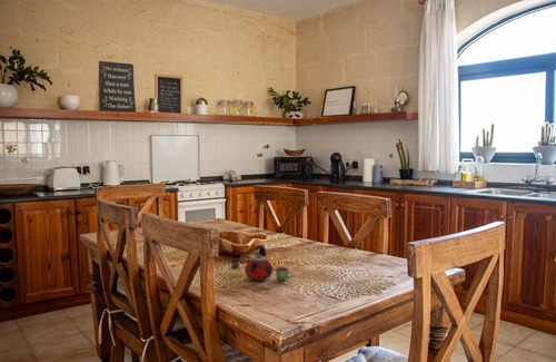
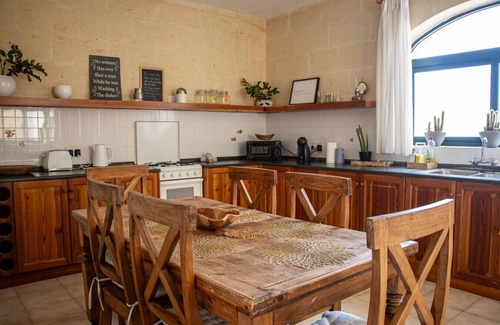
- kettle (259, 262)
